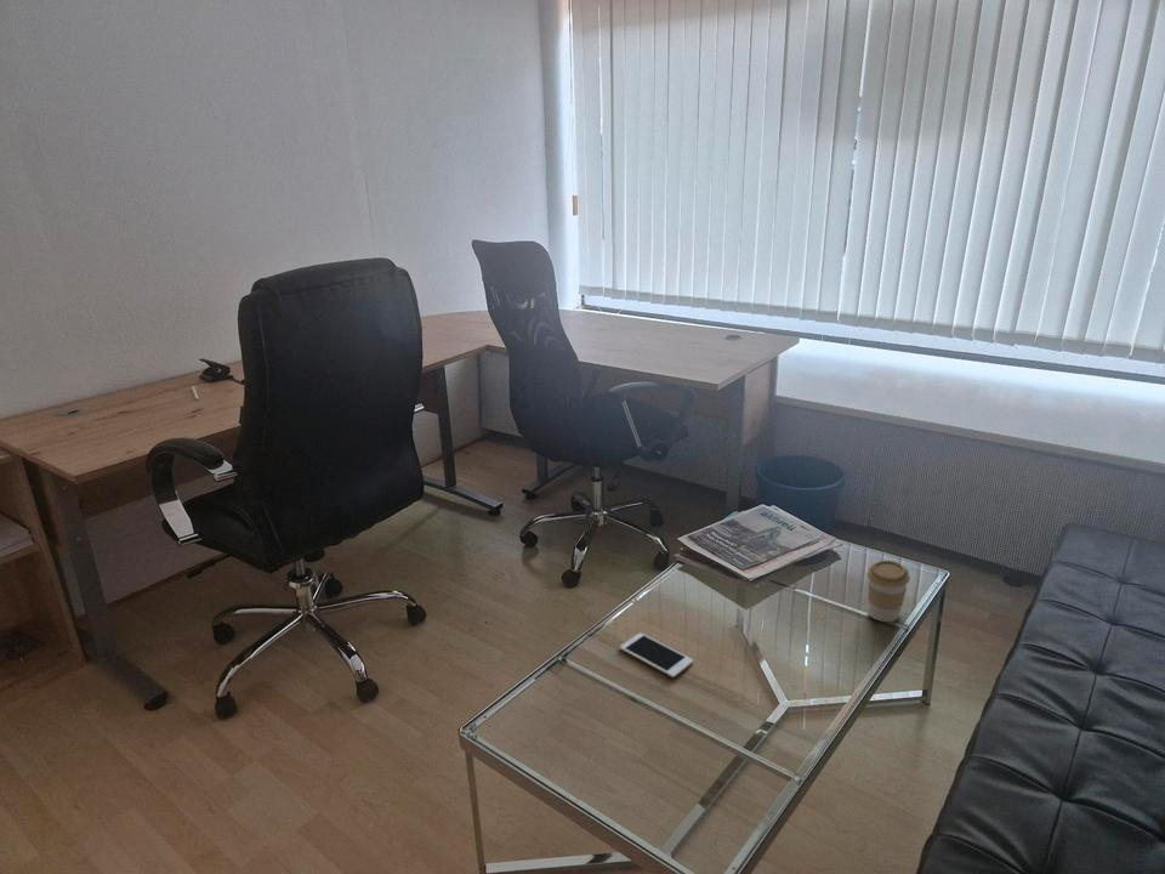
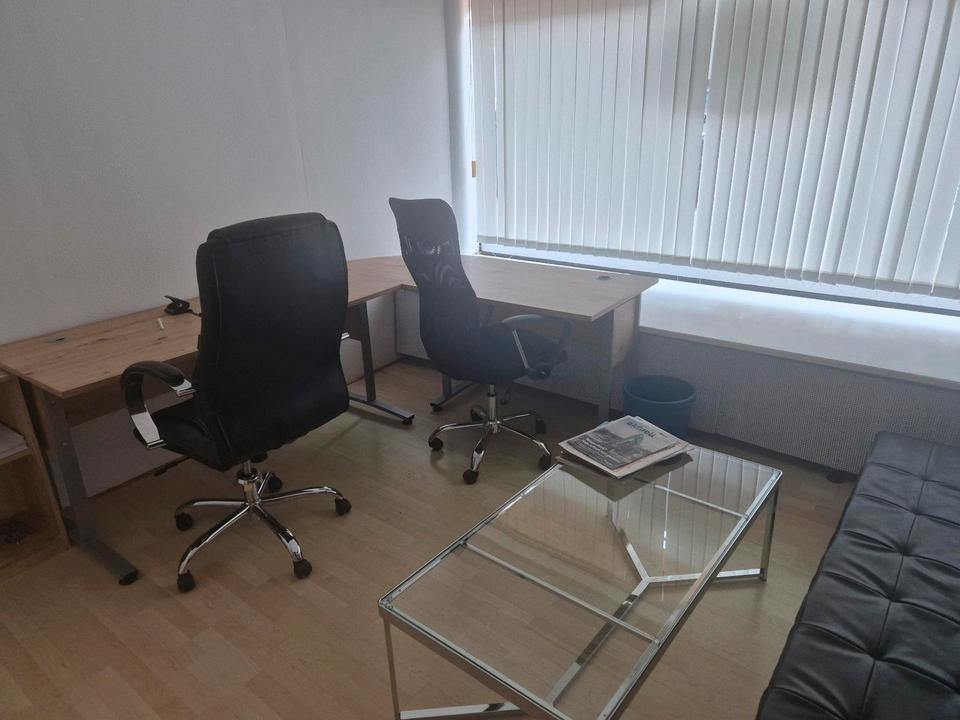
- coffee cup (886, 590)
- cell phone (655, 654)
